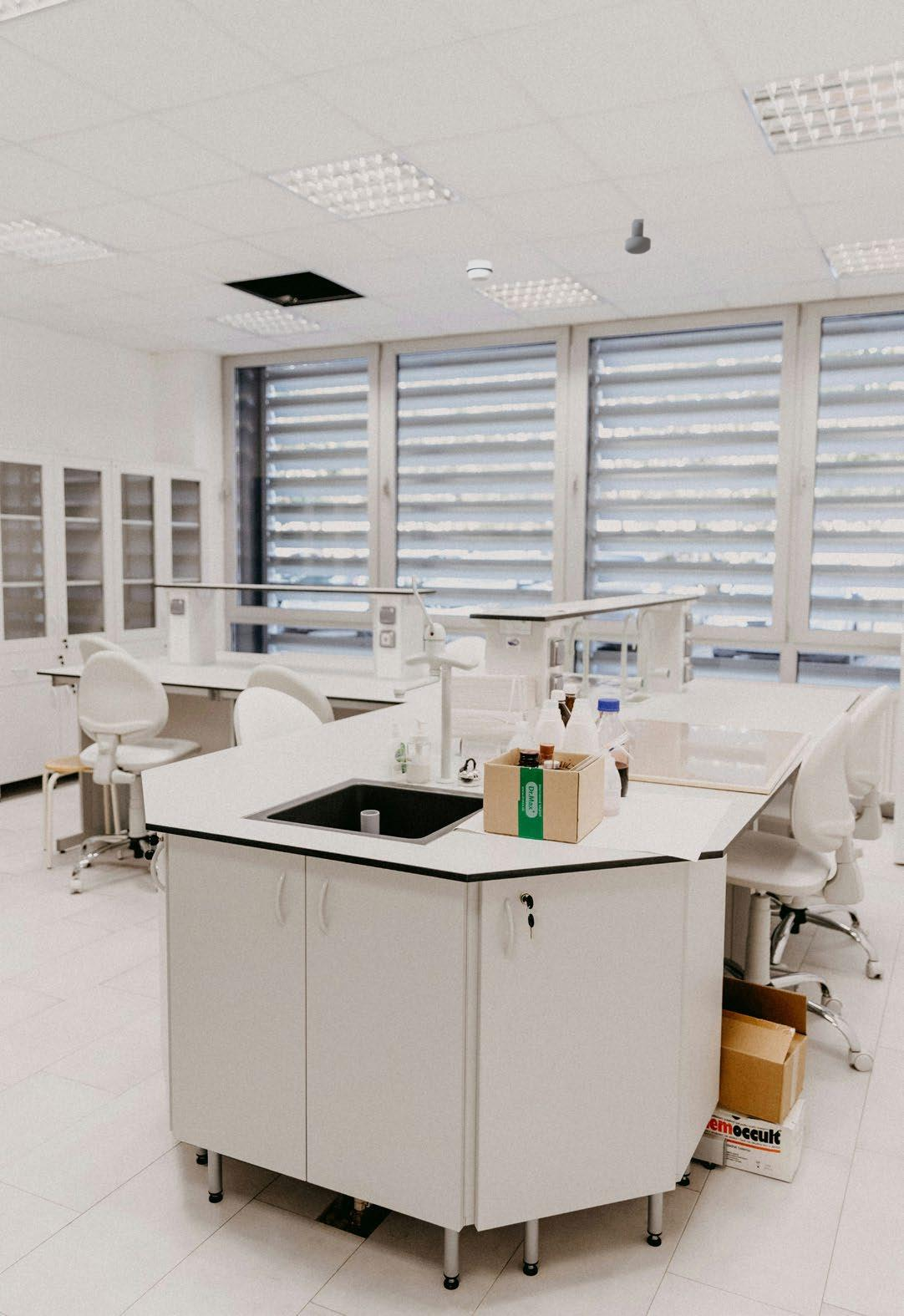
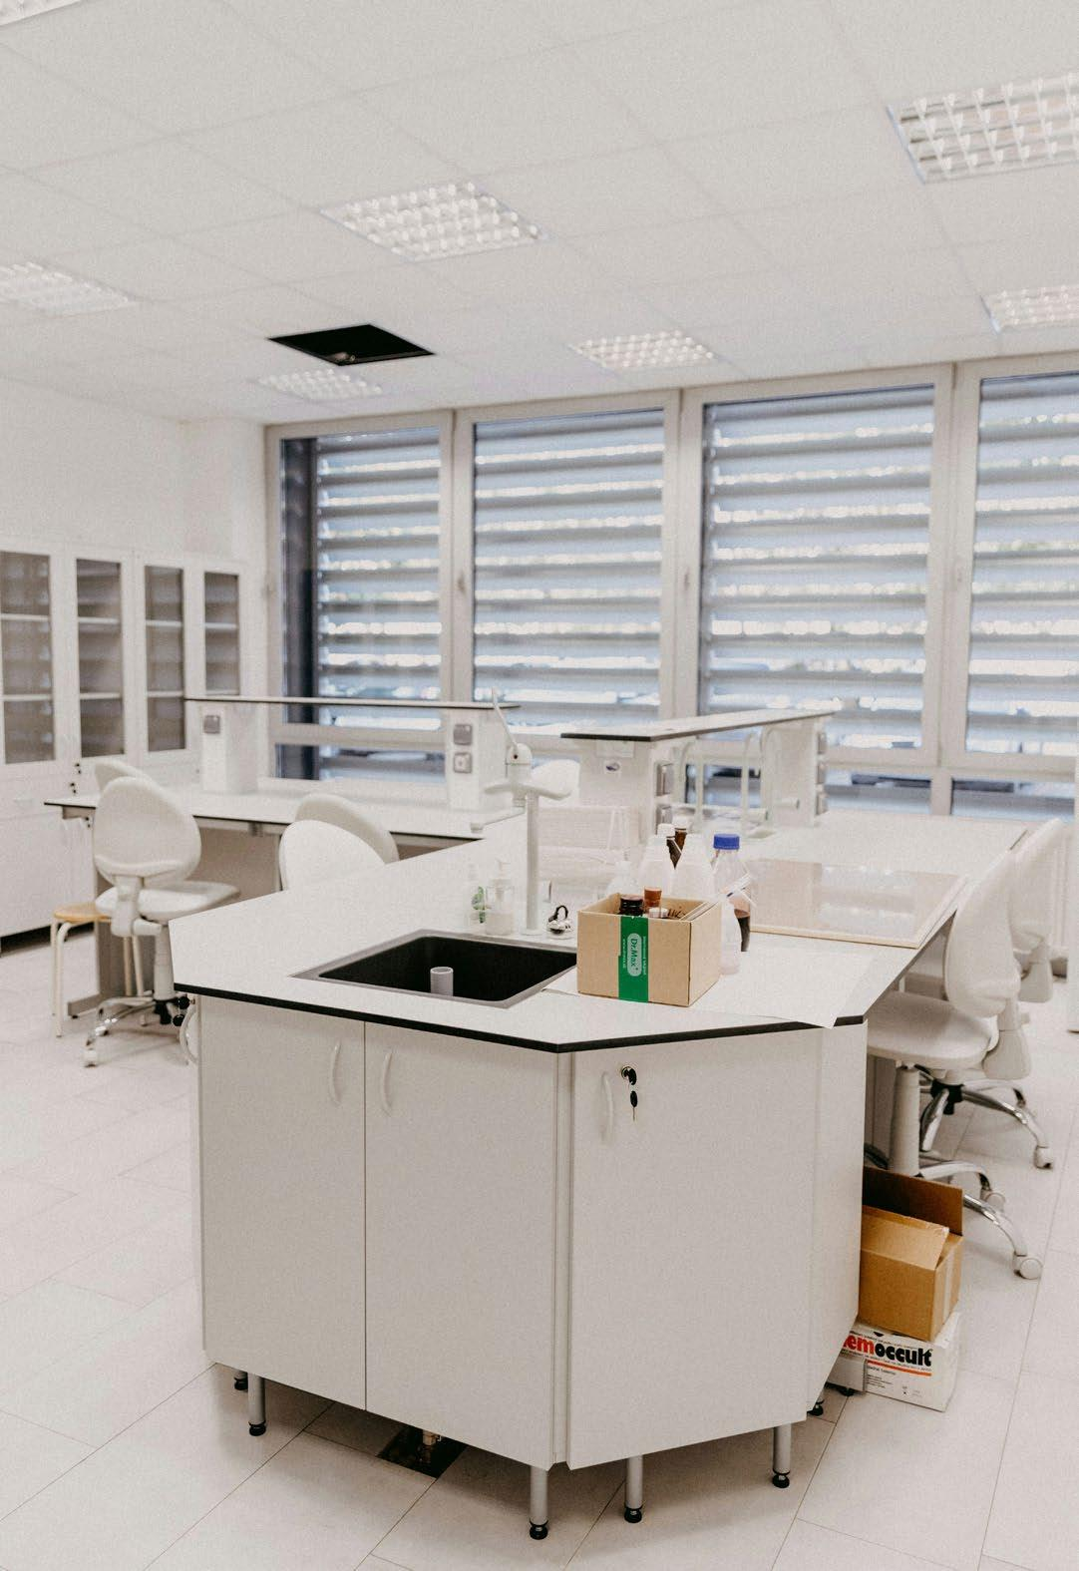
- smoke detector (480, 271)
- security camera (637, 235)
